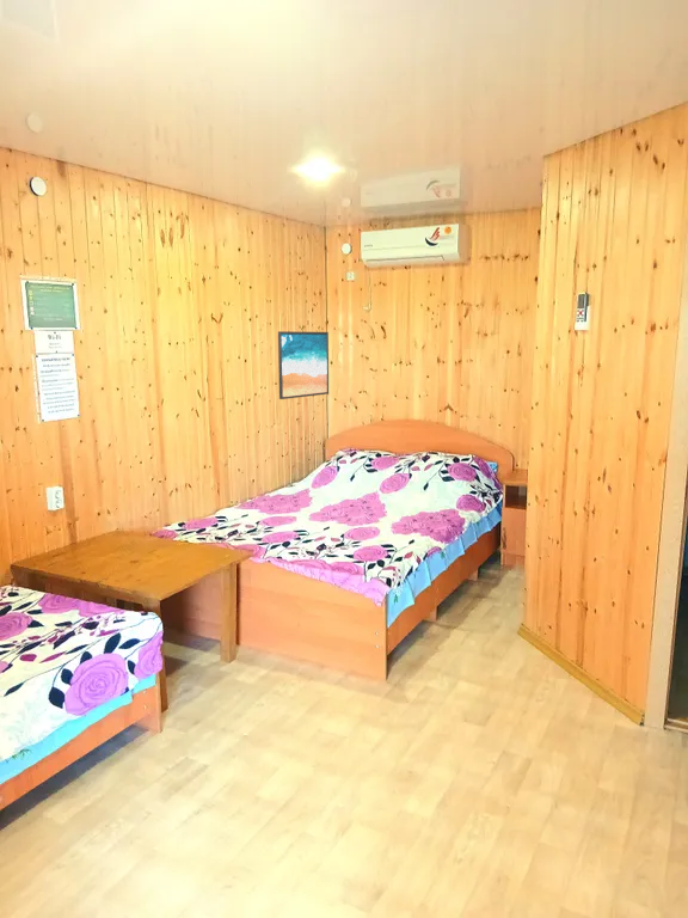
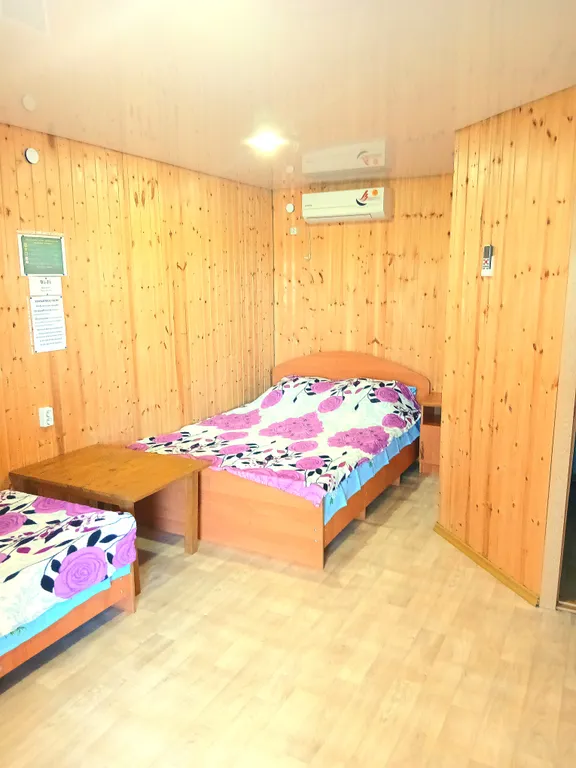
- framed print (305, 363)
